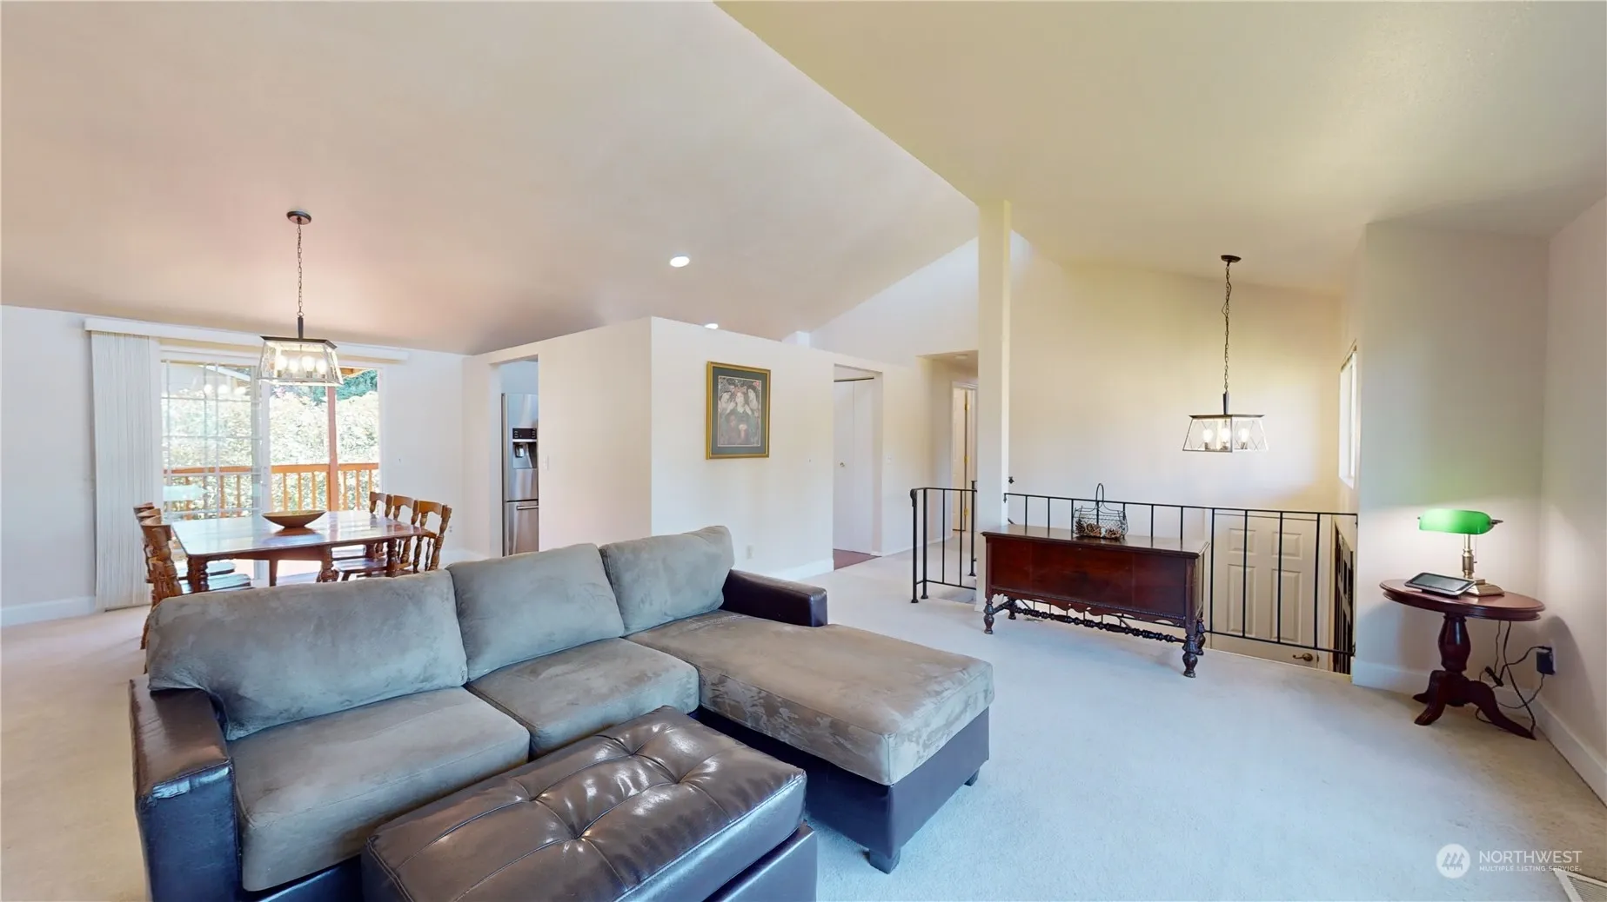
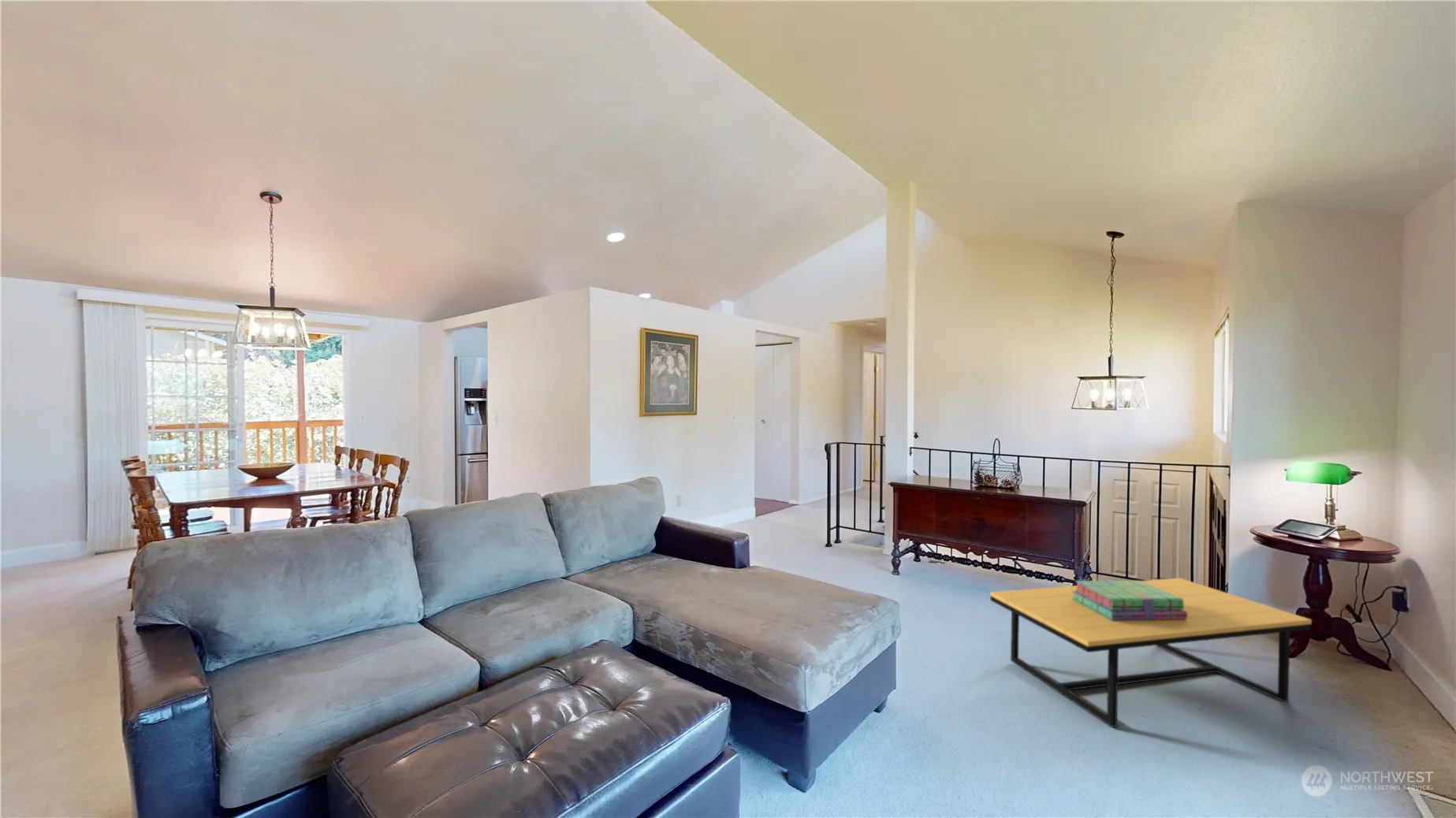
+ coffee table (1140, 642)
+ stack of books (1126, 598)
